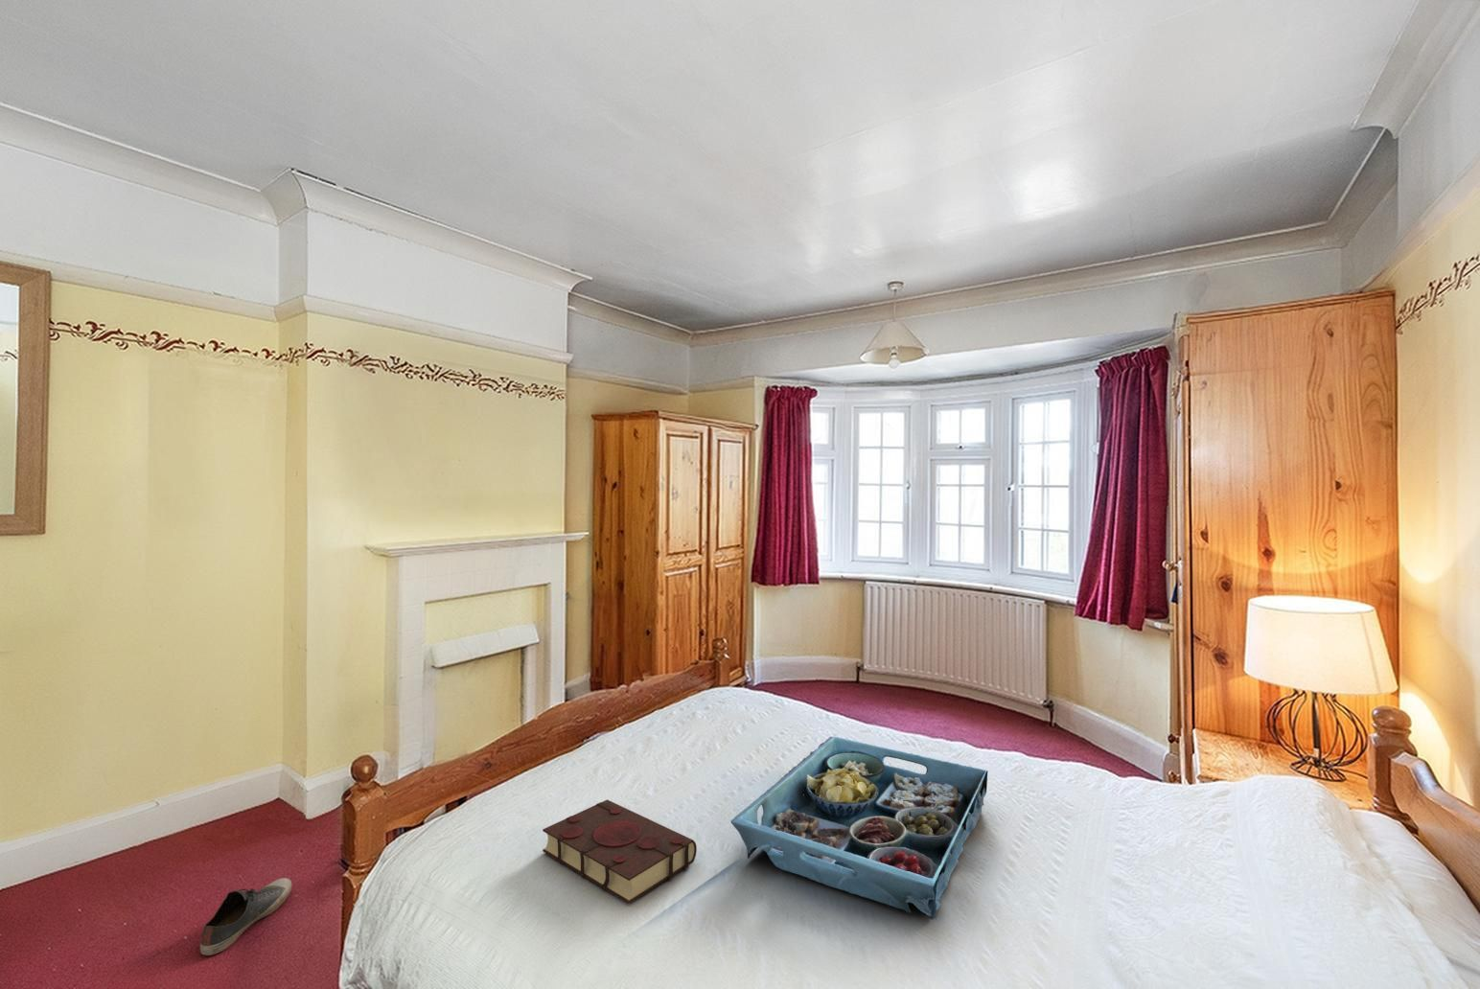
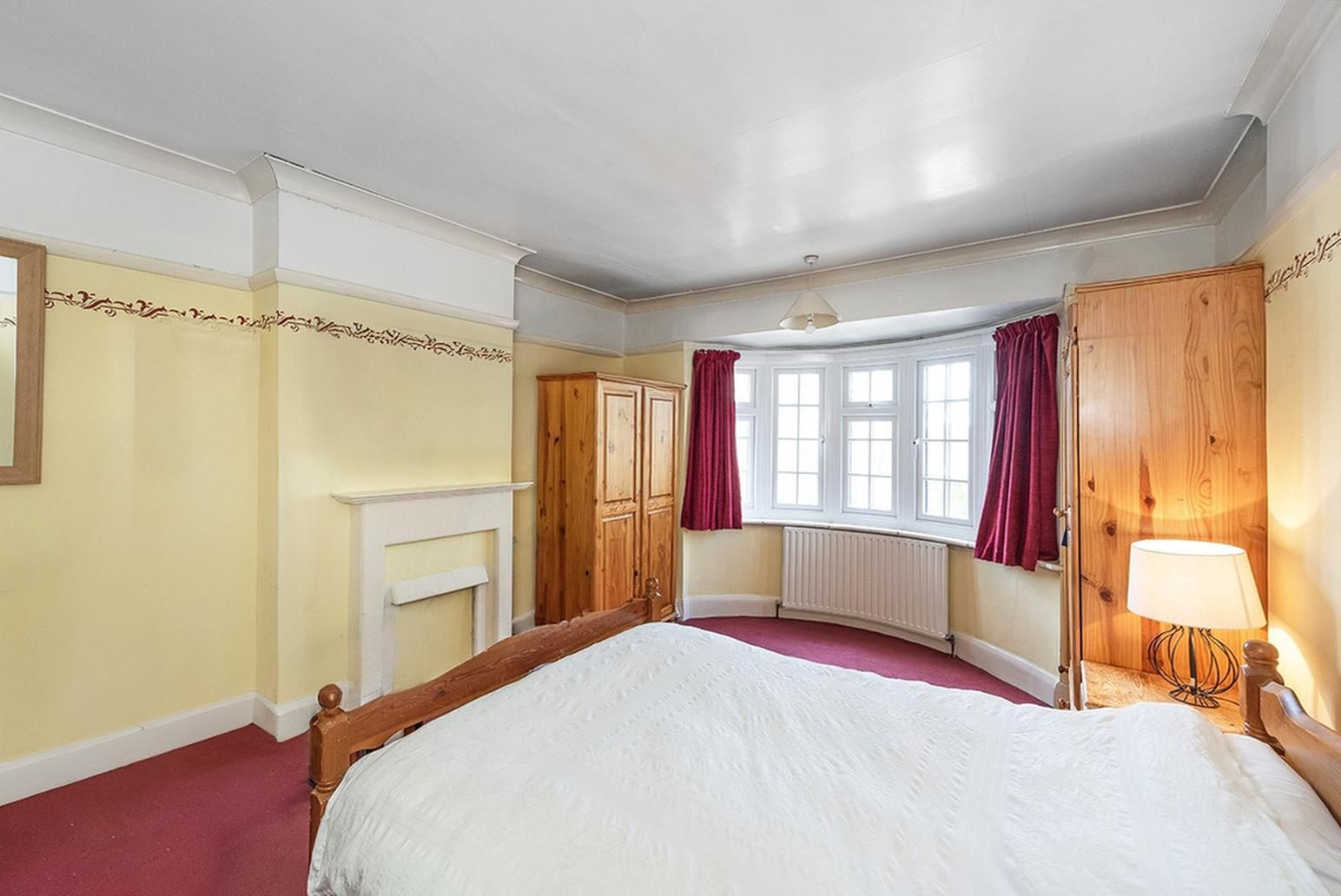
- book (609, 840)
- serving tray (870, 808)
- shoe (248, 902)
